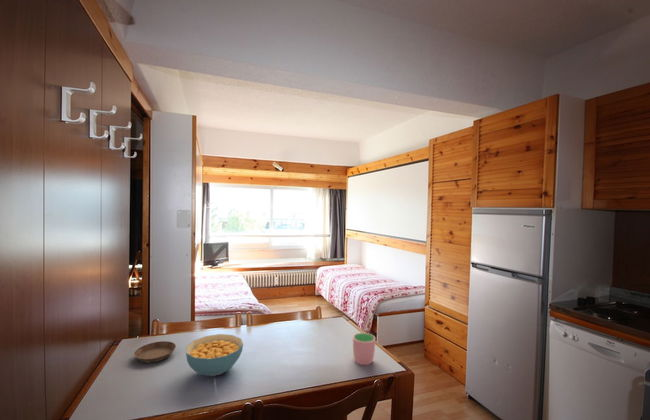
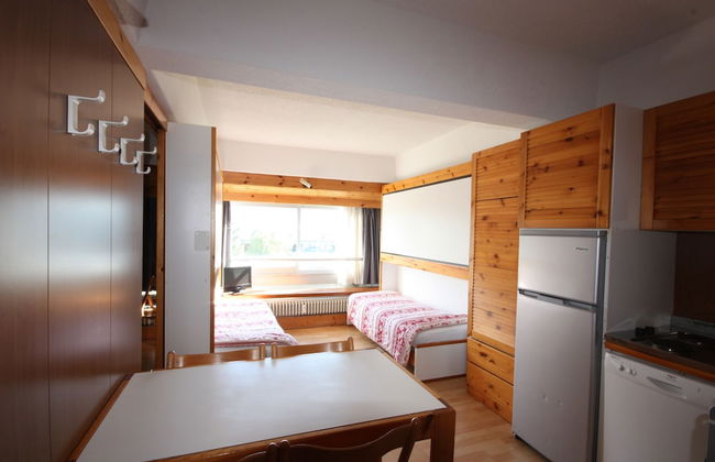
- saucer (155, 352)
- cup (361, 347)
- cereal bowl (214, 358)
